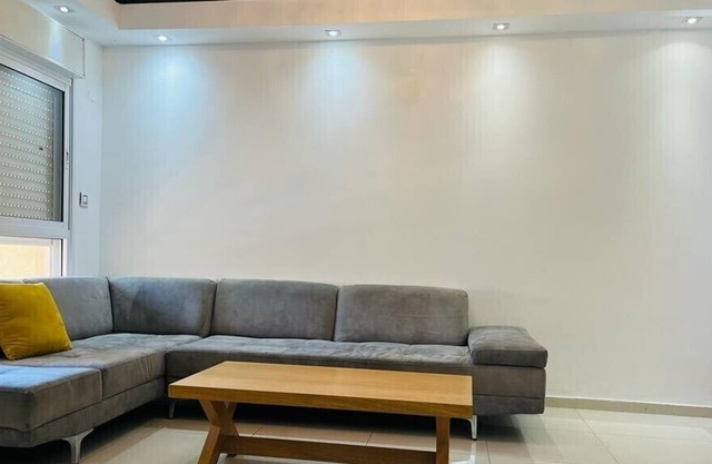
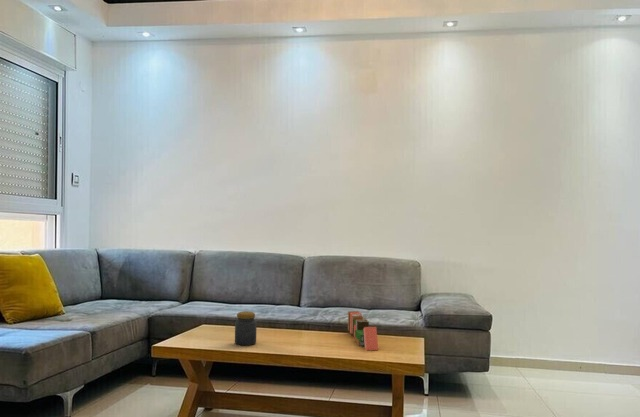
+ jar (245, 328)
+ book (360, 329)
